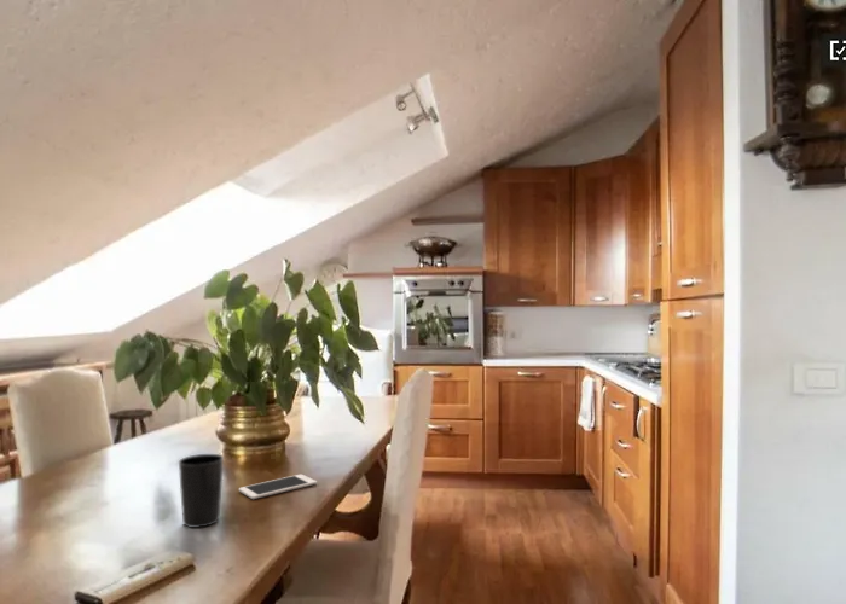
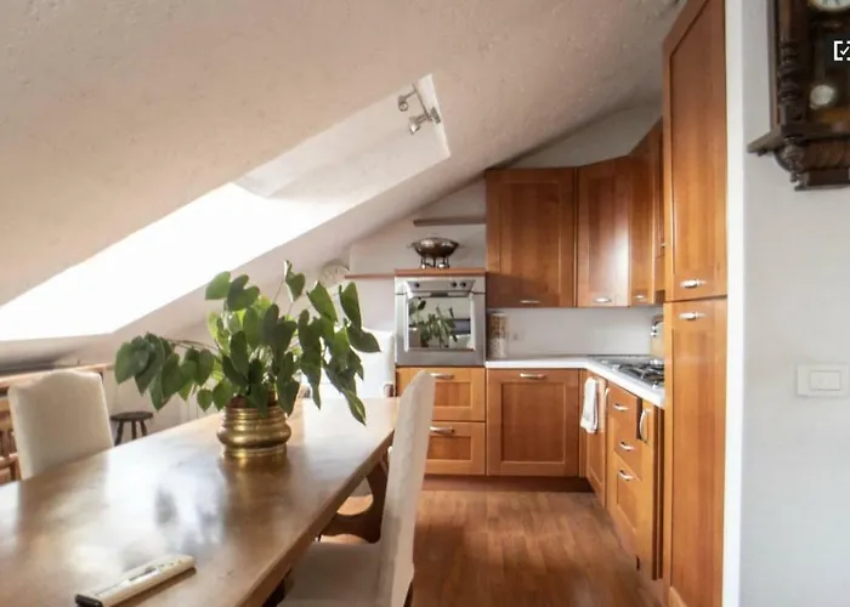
- cell phone (278, 486)
- cup (201, 489)
